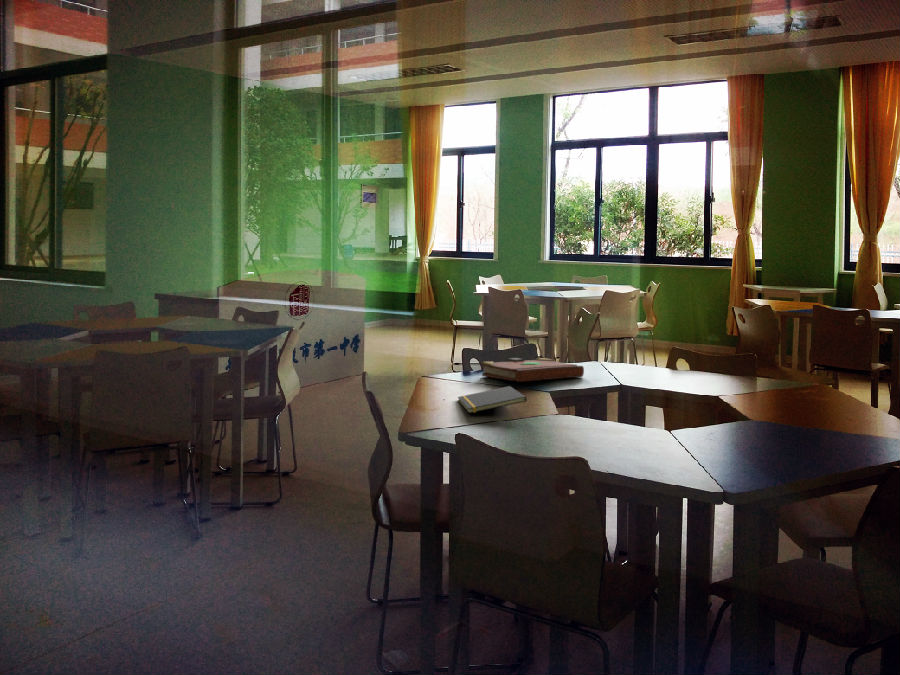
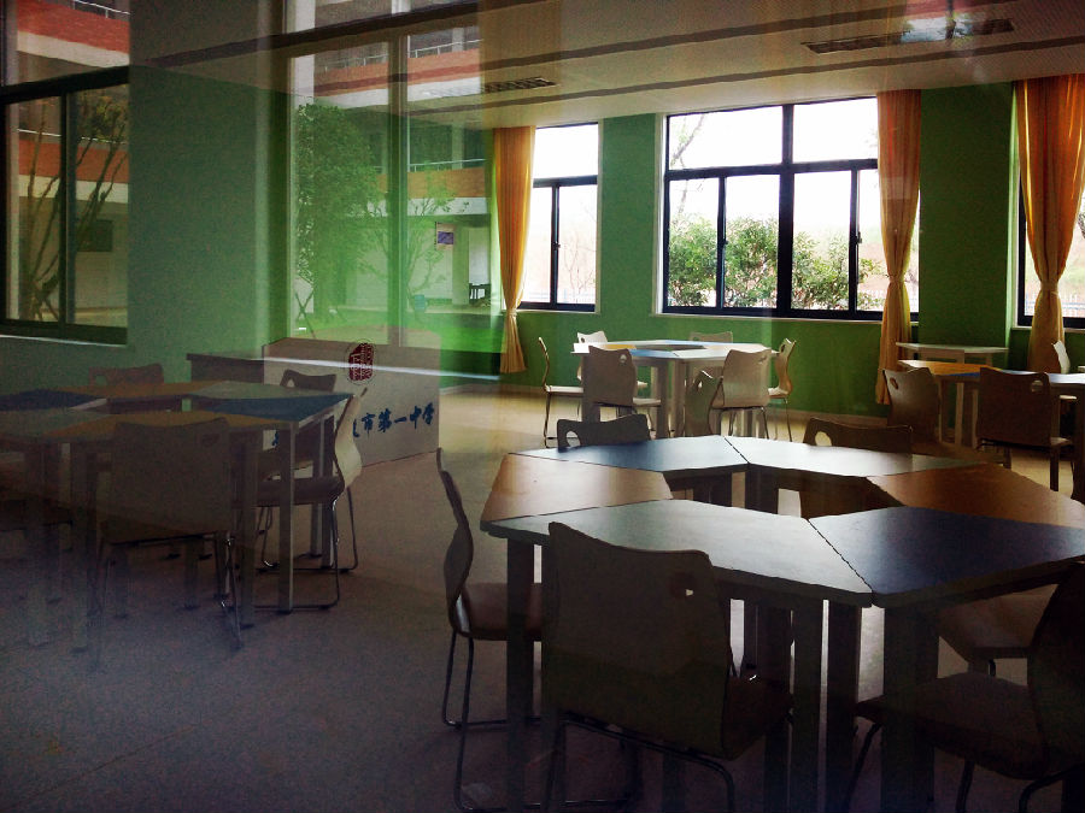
- book (532, 368)
- notepad (490, 399)
